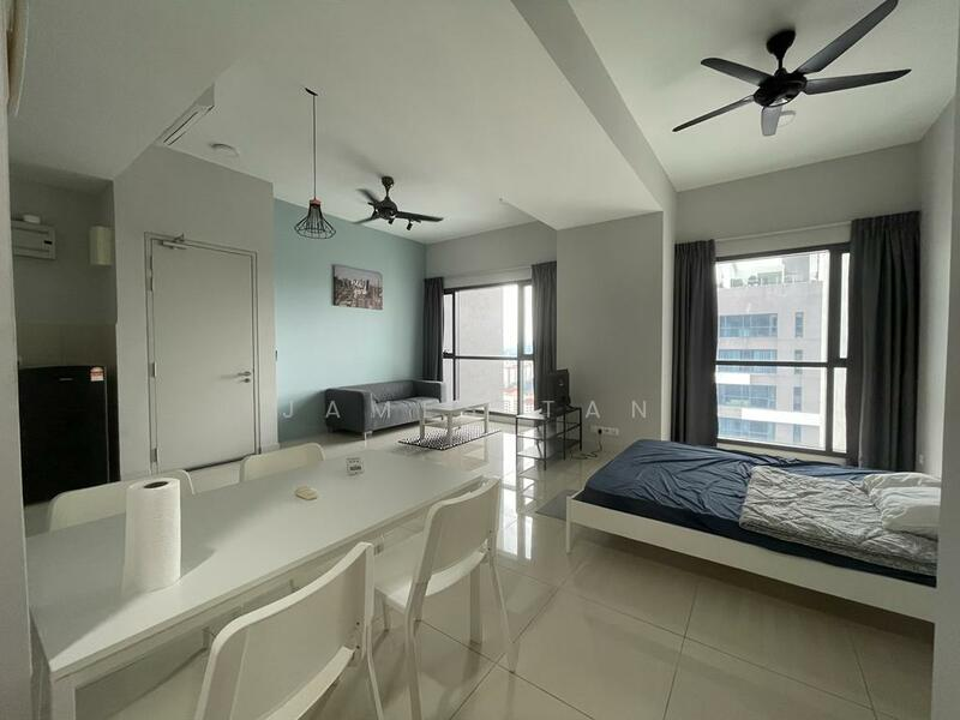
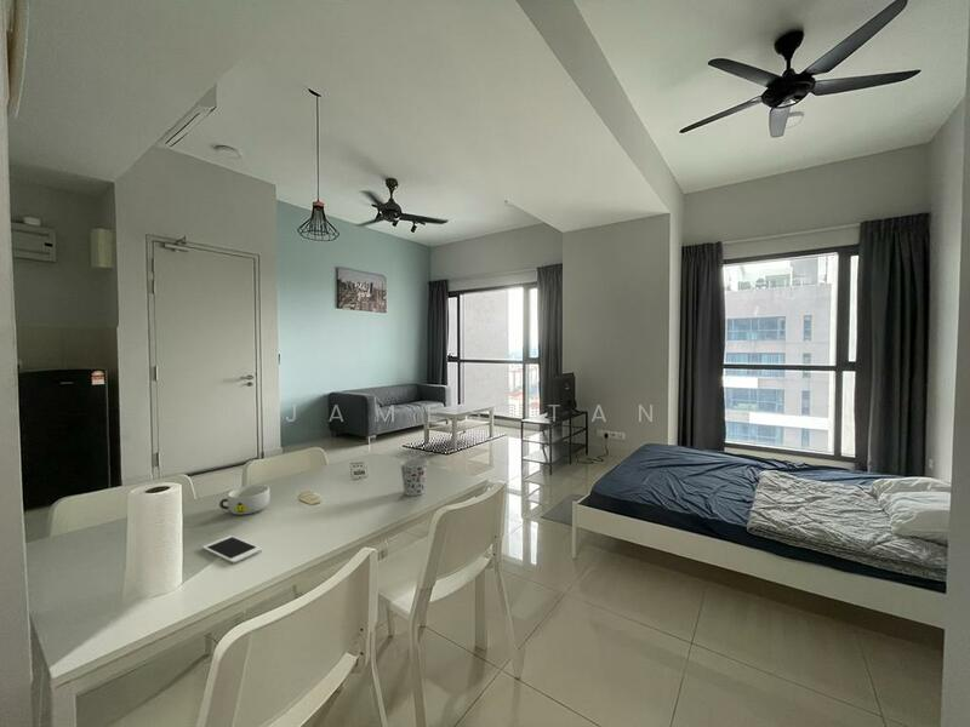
+ cup (413, 476)
+ cell phone (232, 548)
+ bowl (245, 500)
